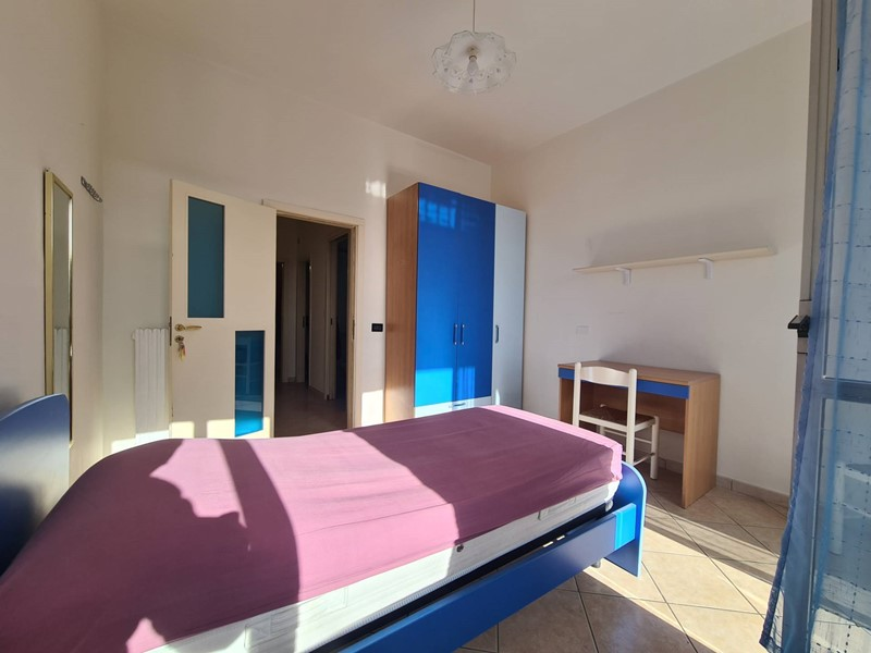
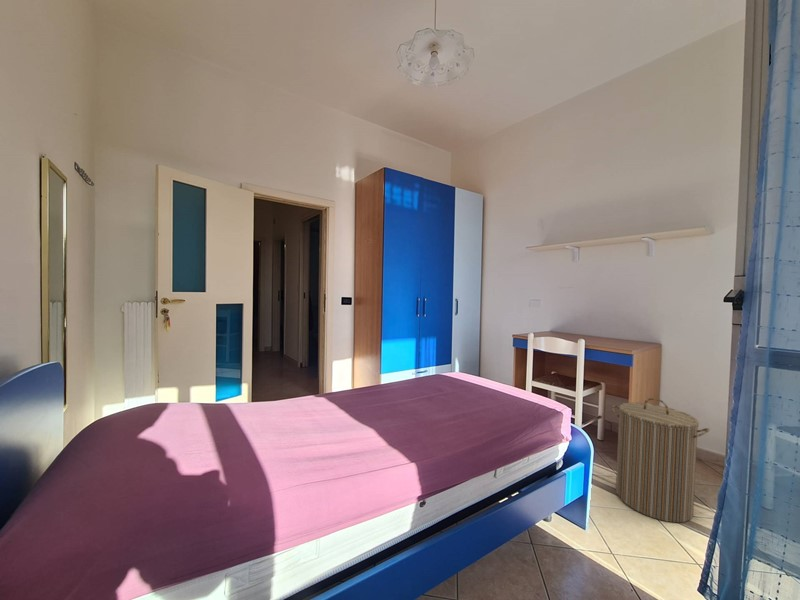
+ laundry hamper (654, 450)
